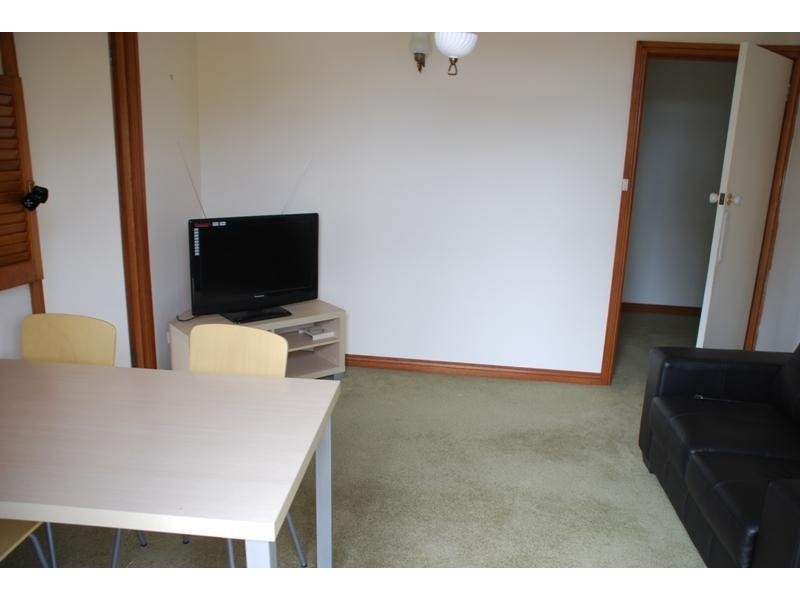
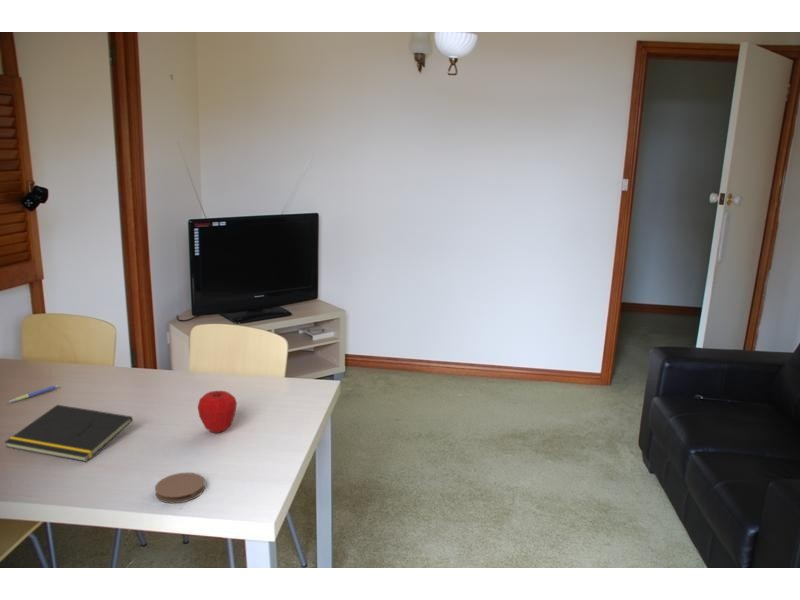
+ notepad (70, 431)
+ apple (217, 410)
+ pen (34, 393)
+ coaster (180, 487)
